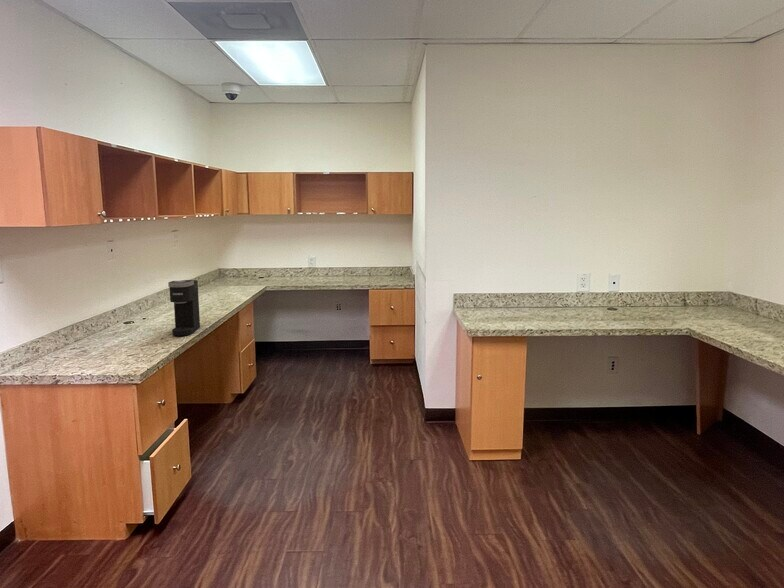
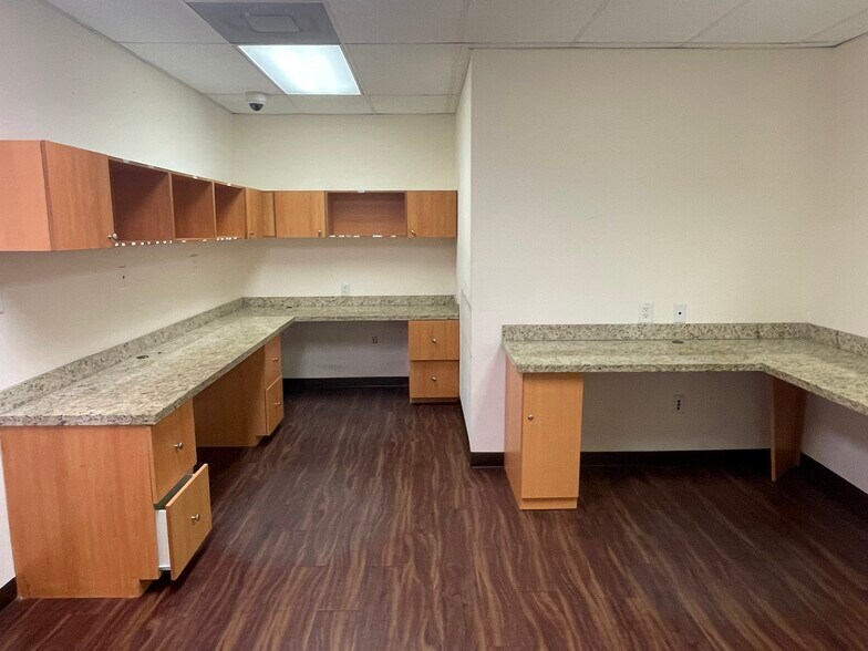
- coffee maker (185, 305)
